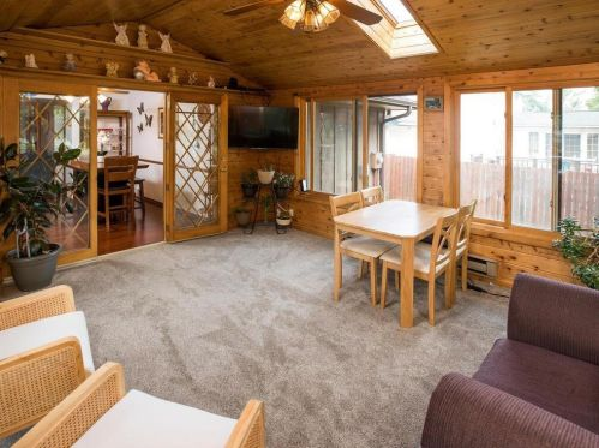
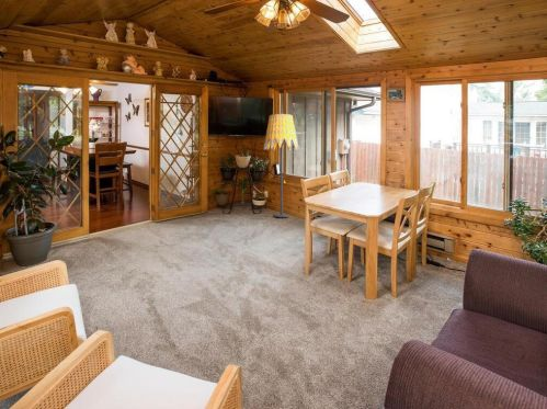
+ floor lamp (281, 166)
